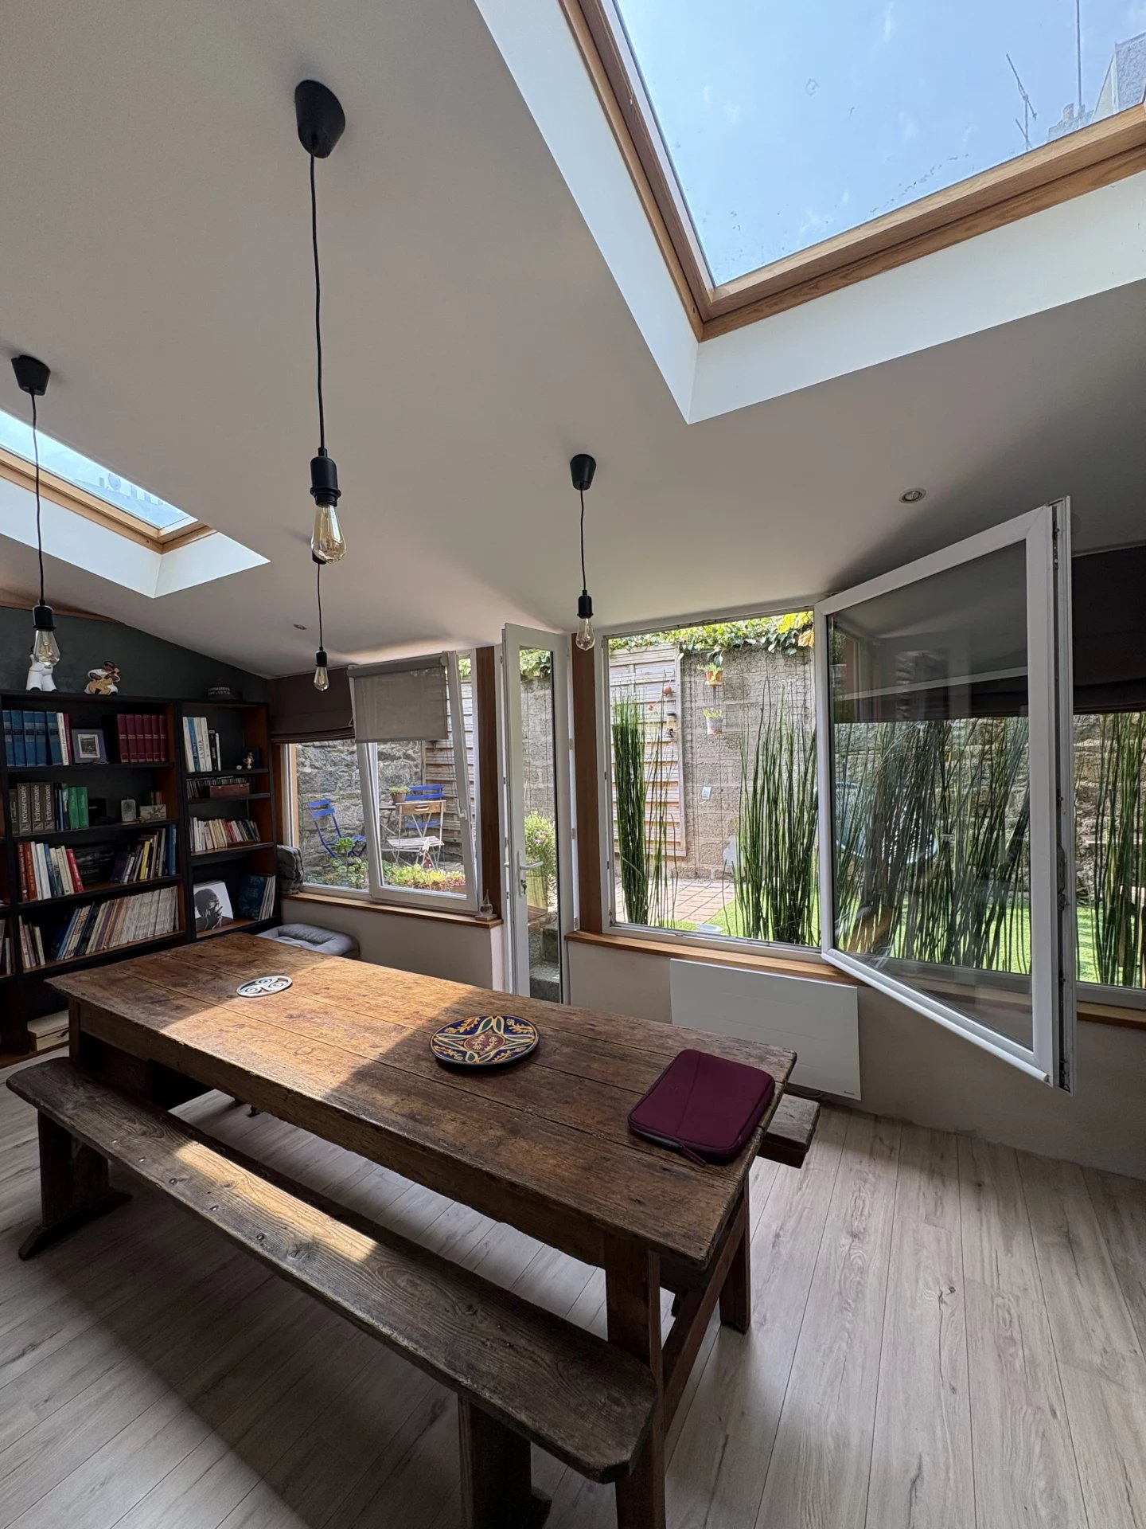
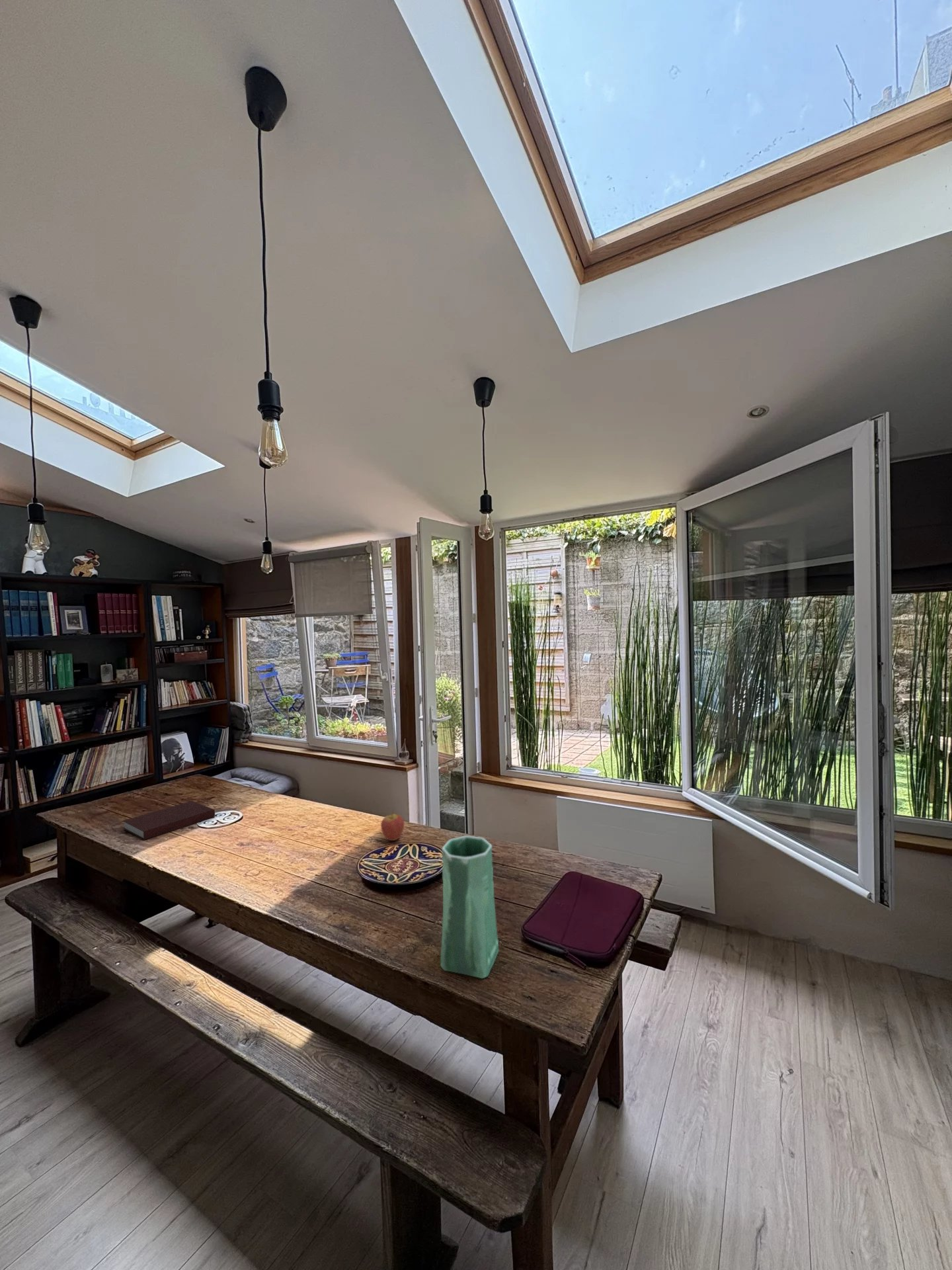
+ notebook (170, 819)
+ vase (468, 902)
+ fruit (392, 825)
